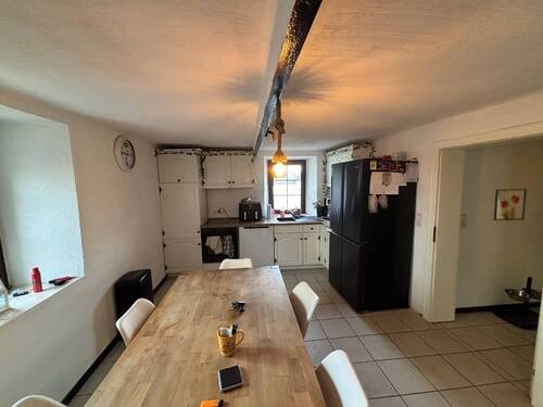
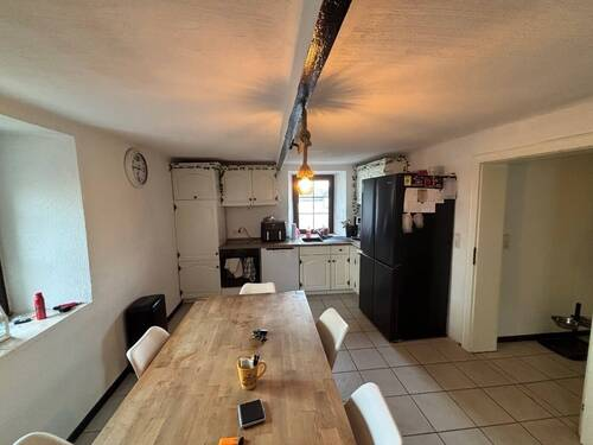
- wall art (508, 204)
